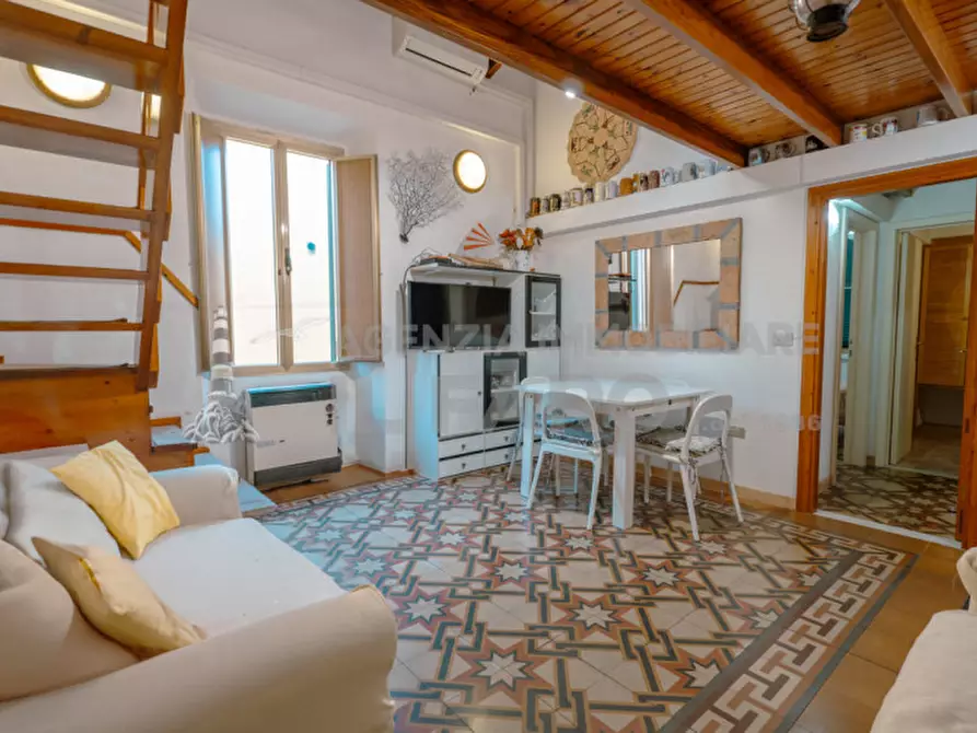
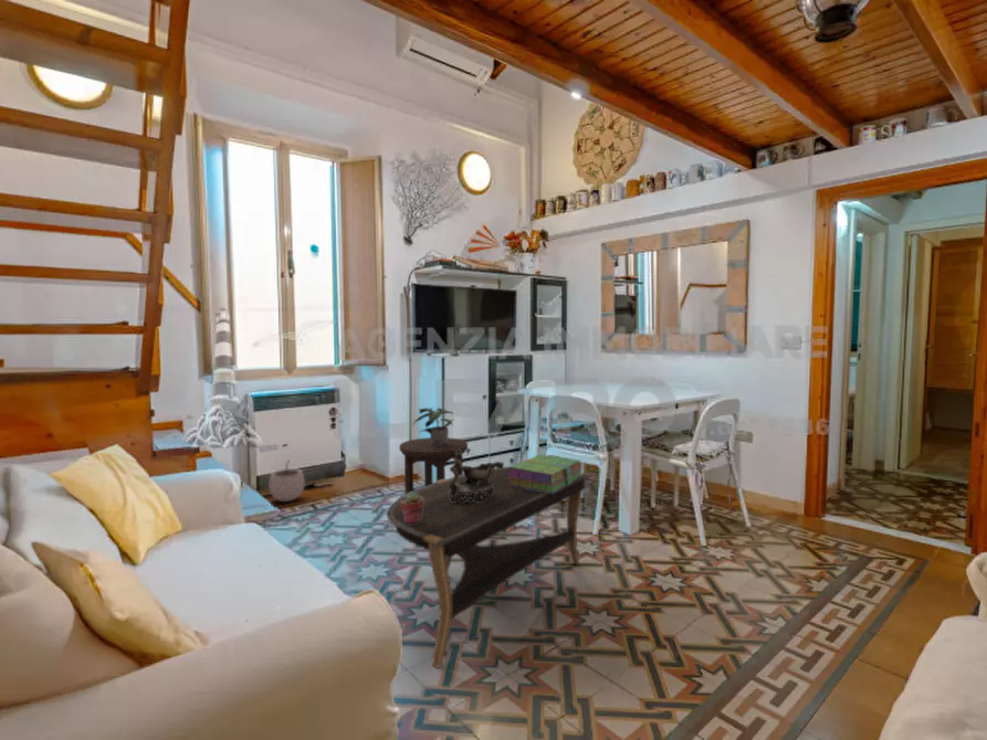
+ potted plant (434, 426)
+ plant pot (286, 479)
+ stool (431, 483)
+ coffee table (481, 540)
+ stack of books (545, 471)
+ potted succulent (412, 505)
+ decorative bowl (474, 471)
